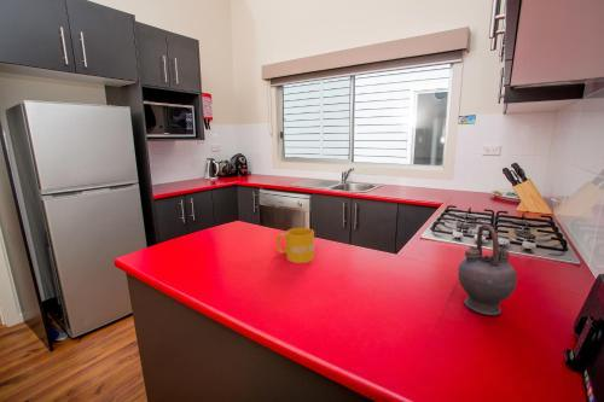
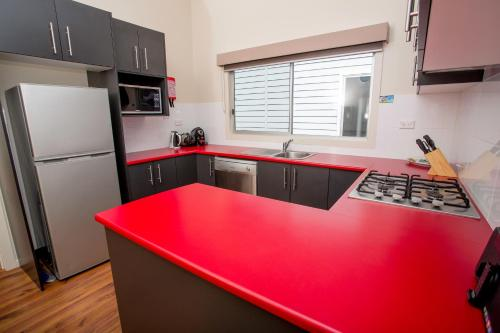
- teapot (483, 264)
- mug (295, 244)
